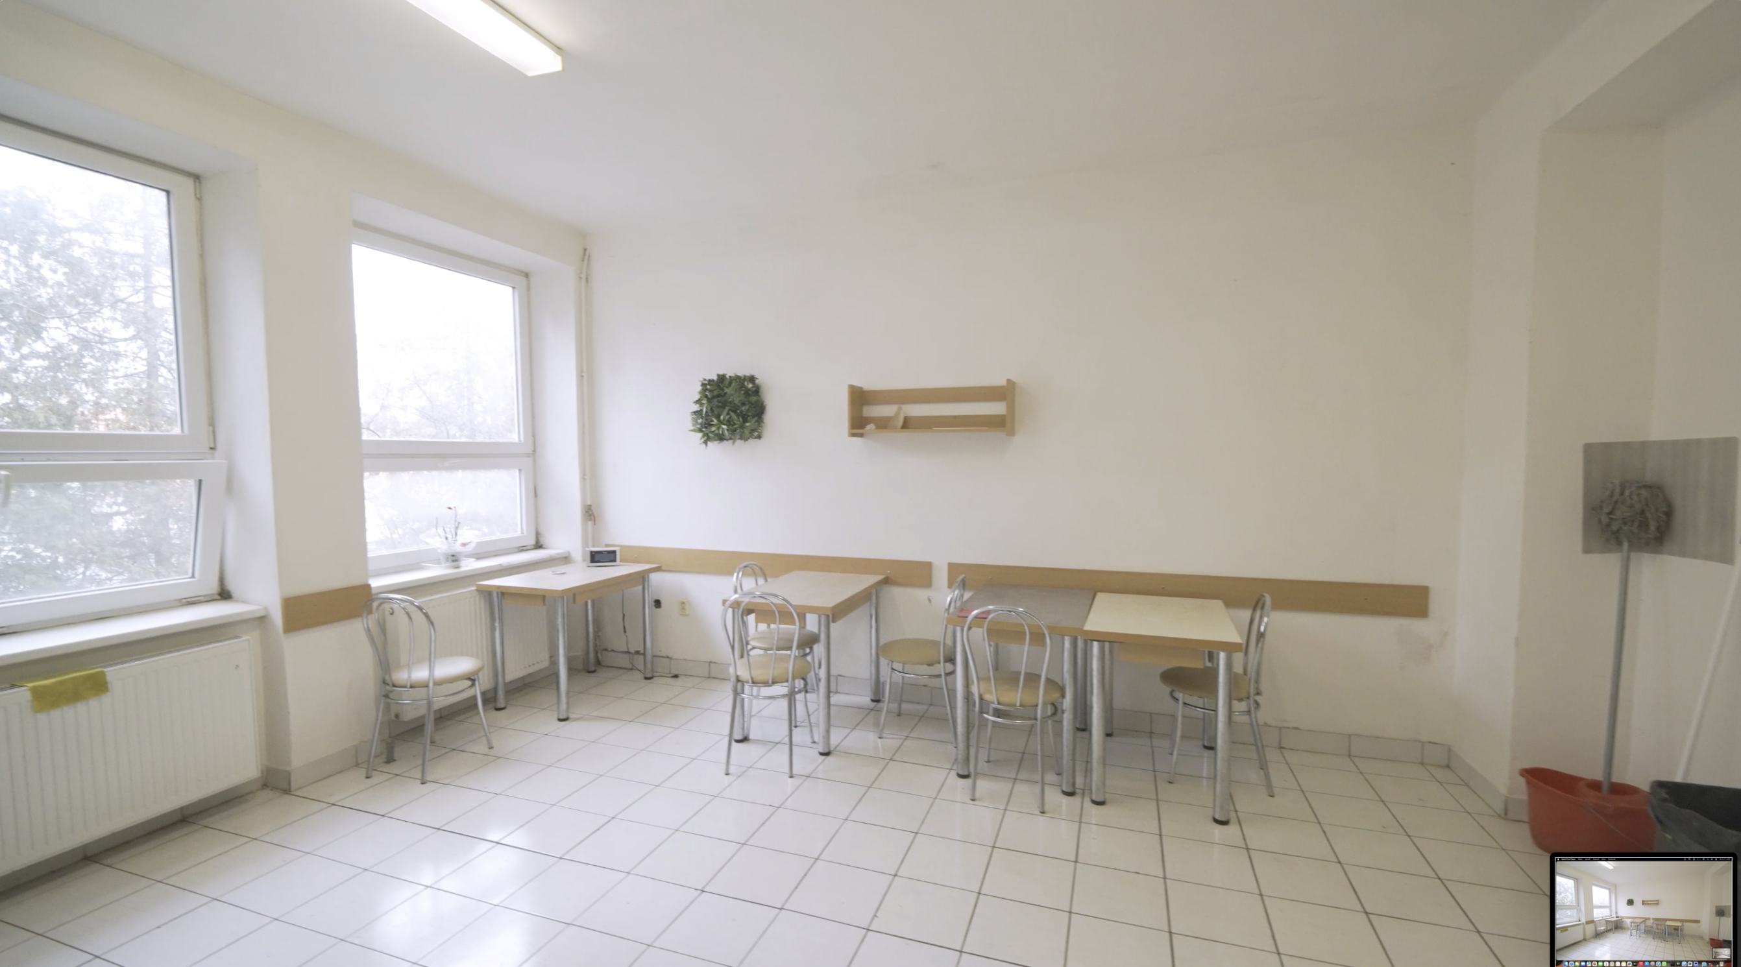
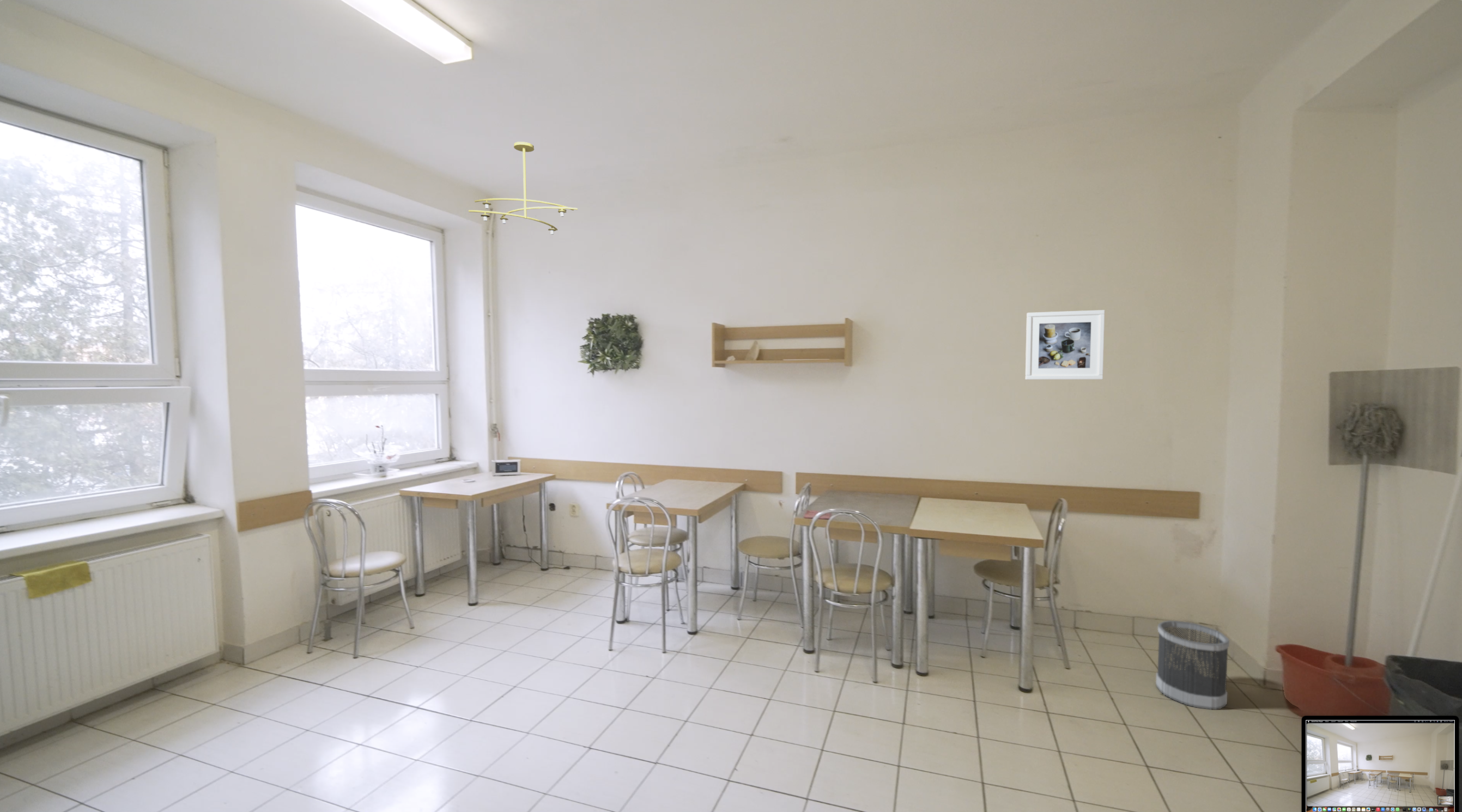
+ wastebasket (1191, 663)
+ ceiling light fixture (524, 190)
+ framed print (1064, 345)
